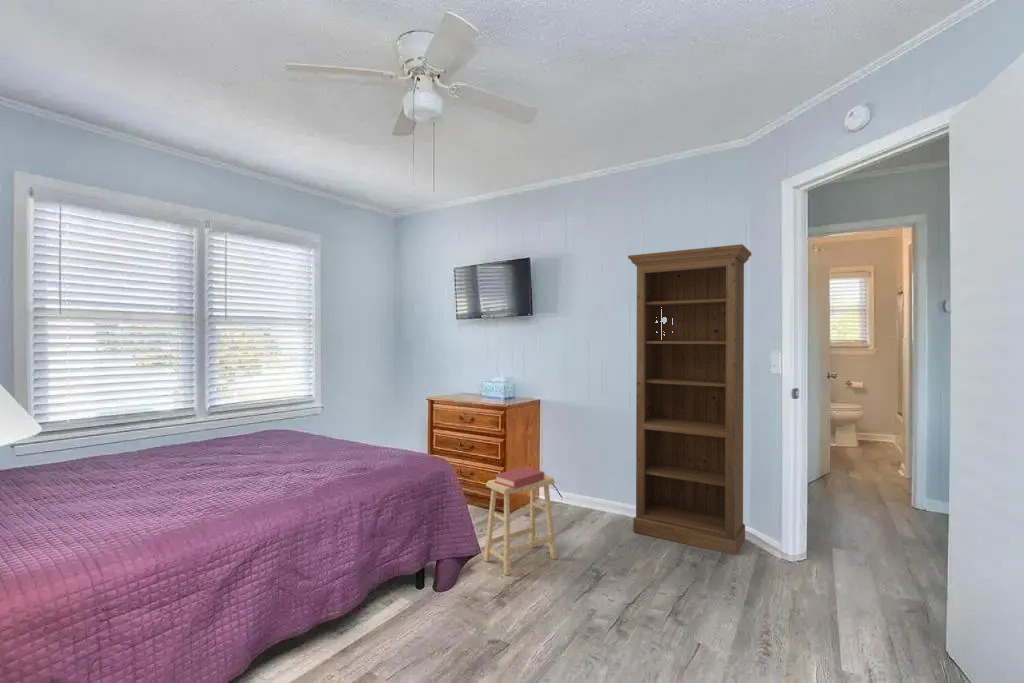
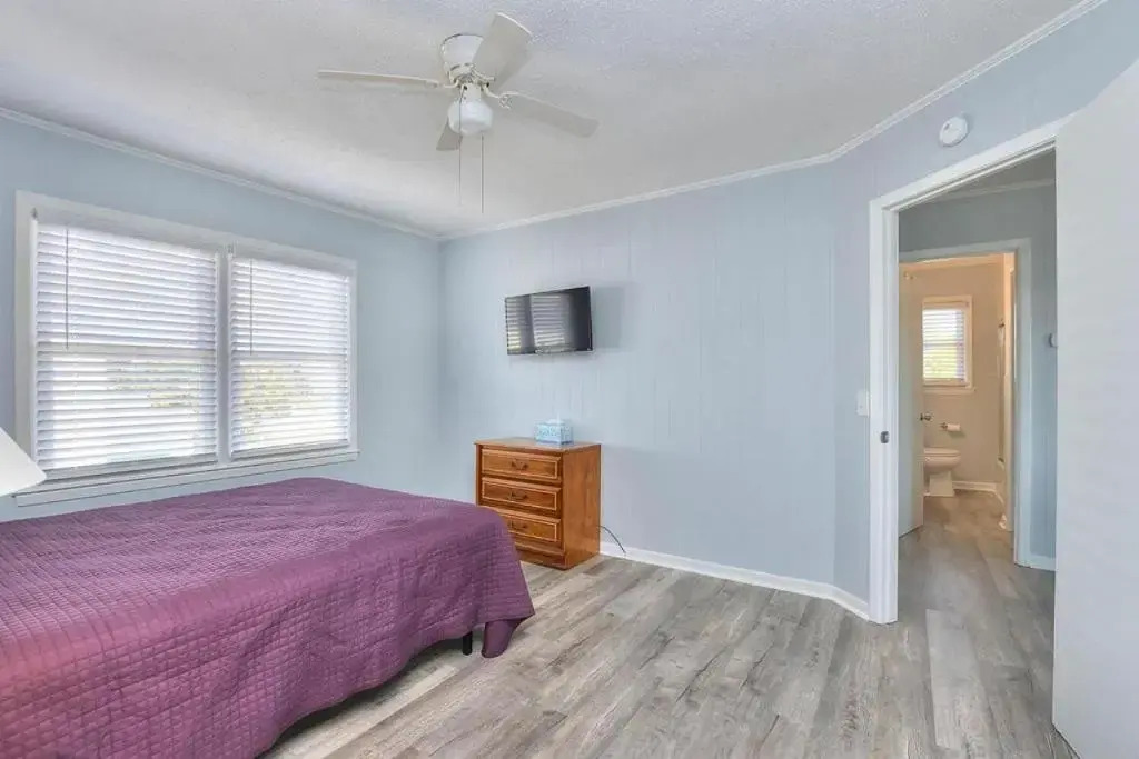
- book (519, 477)
- bookshelf (688, 395)
- footstool (530, 519)
